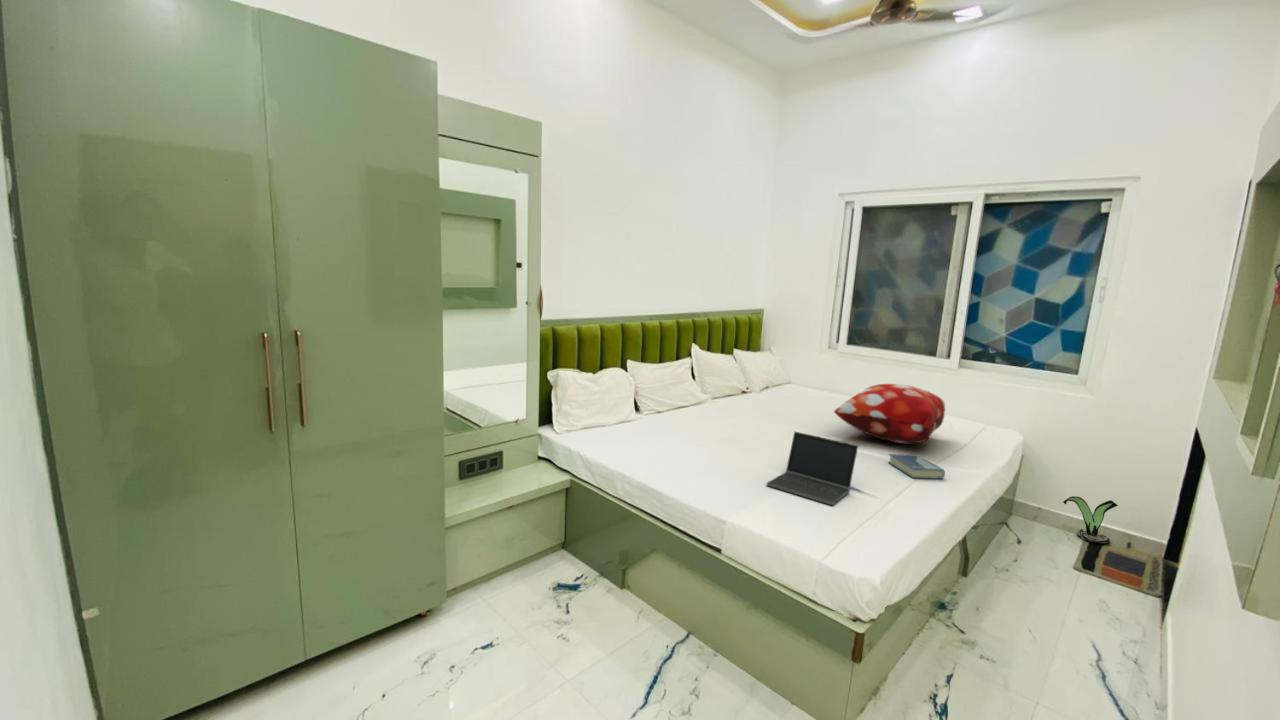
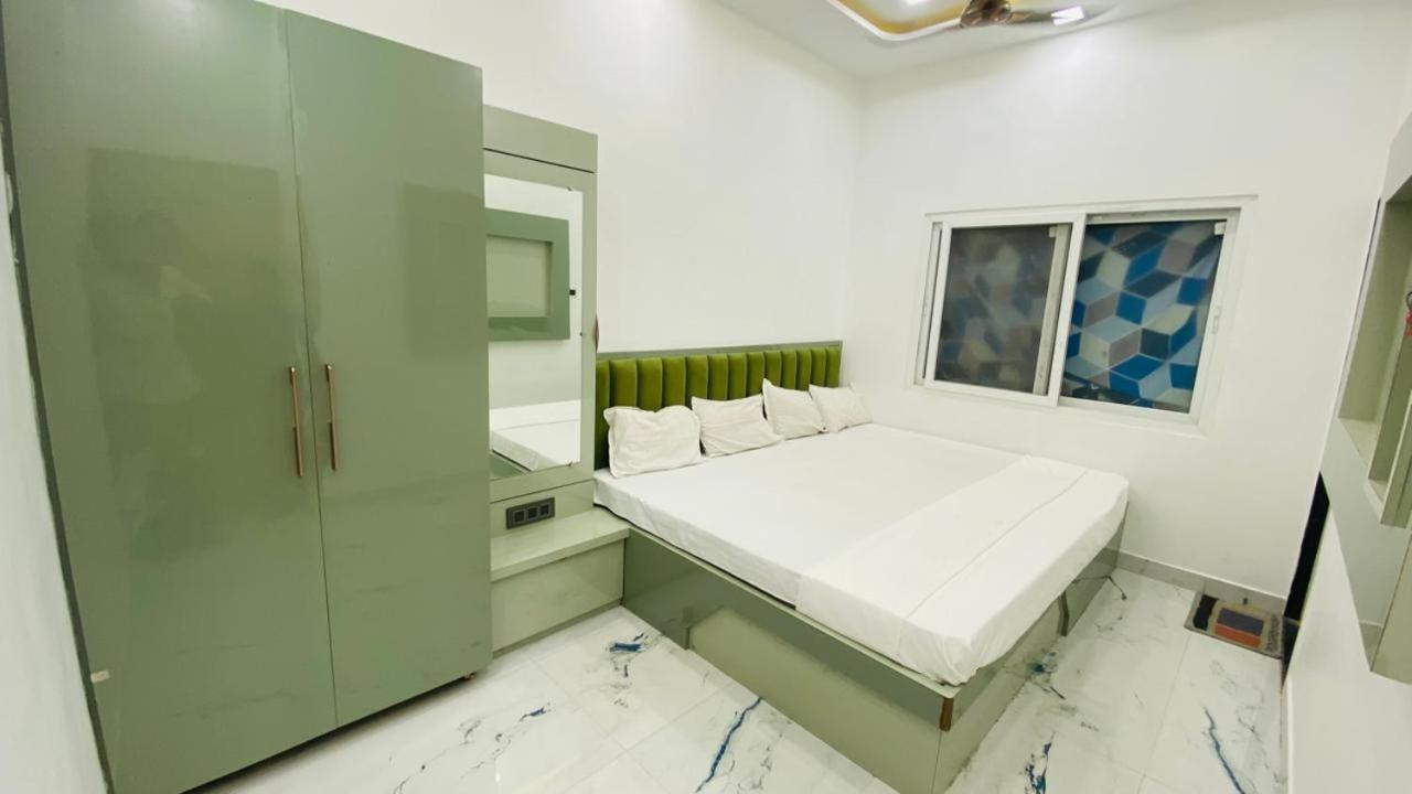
- laptop computer (812, 465)
- hardback book (915, 465)
- decorative plant (1087, 517)
- decorative pillow (891, 411)
